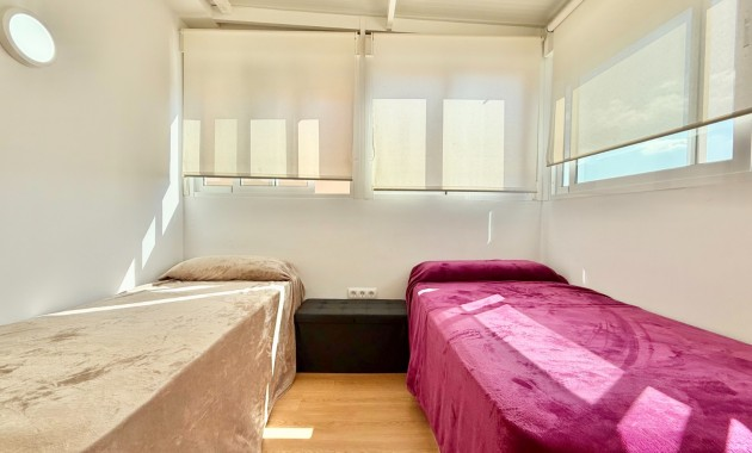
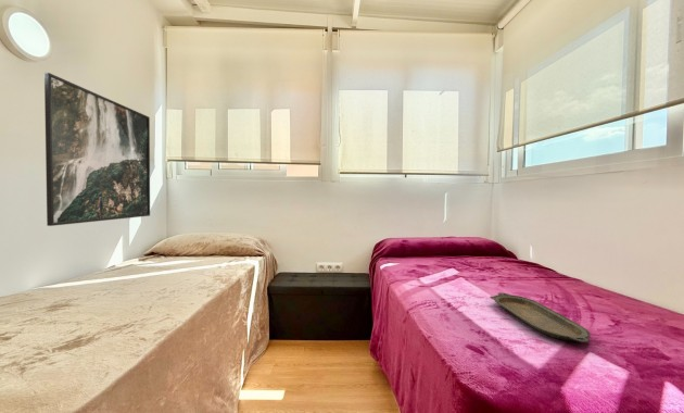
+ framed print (109, 160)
+ serving tray (534, 315)
